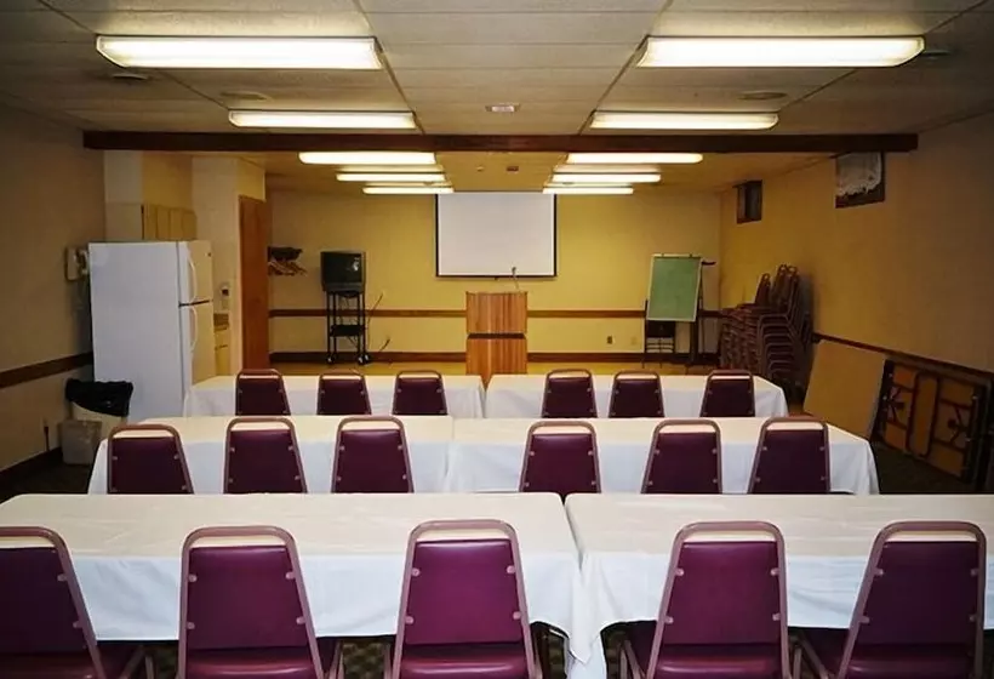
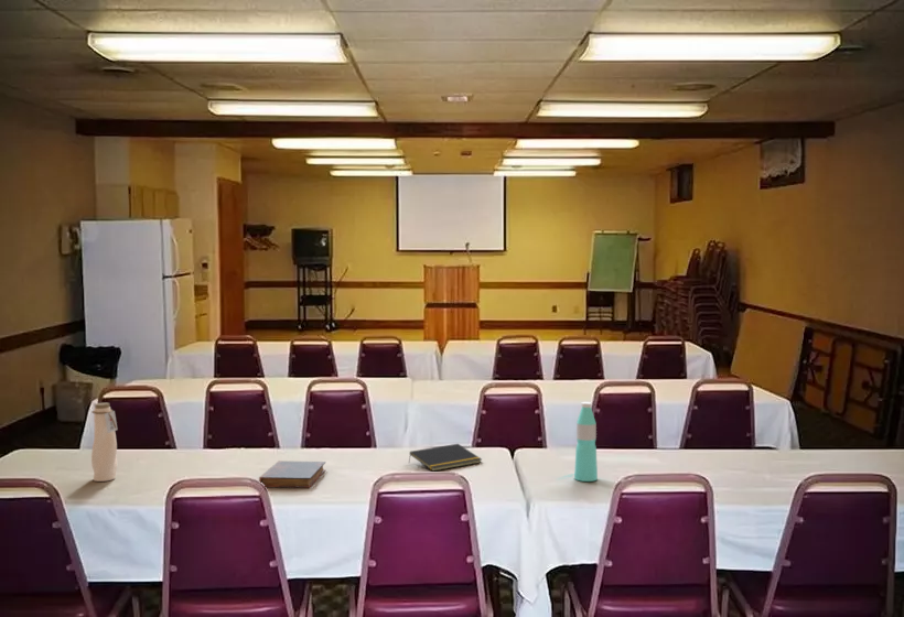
+ notepad (445, 456)
+ water bottle (105, 441)
+ water bottle (585, 440)
+ book (293, 474)
